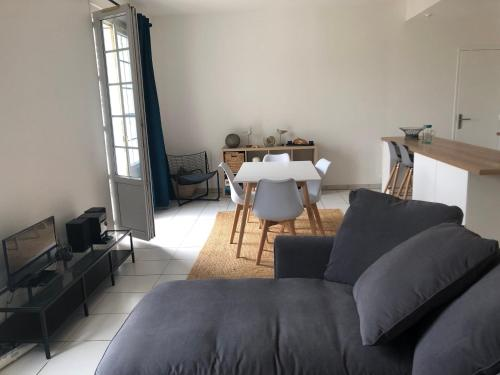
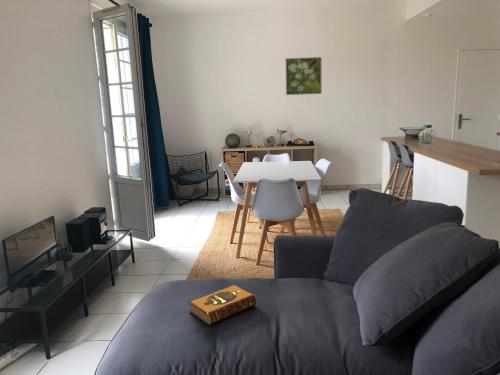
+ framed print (303, 76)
+ hardback book (223, 303)
